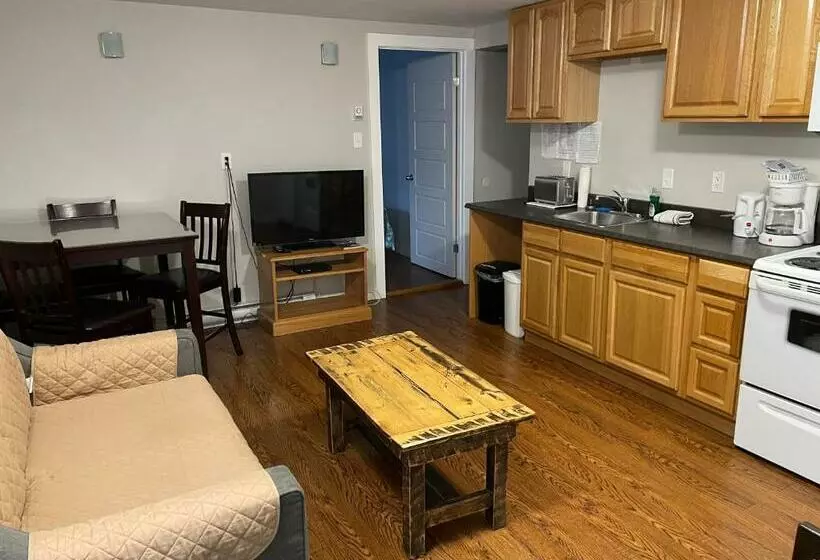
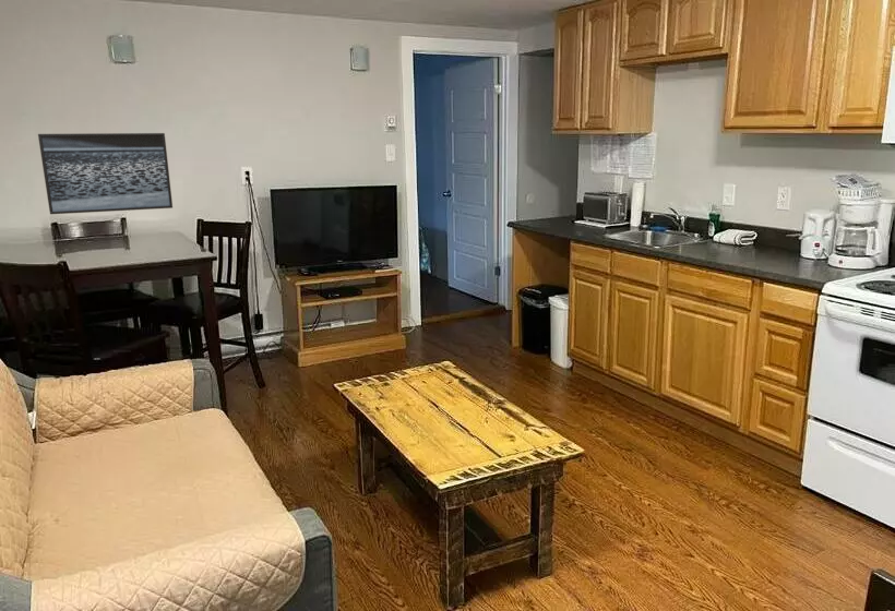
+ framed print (108, 172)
